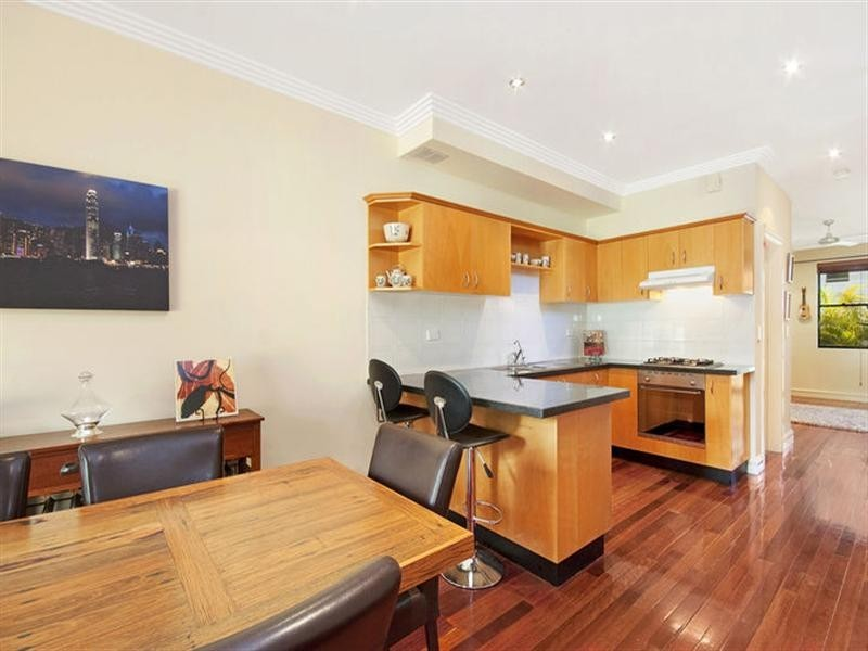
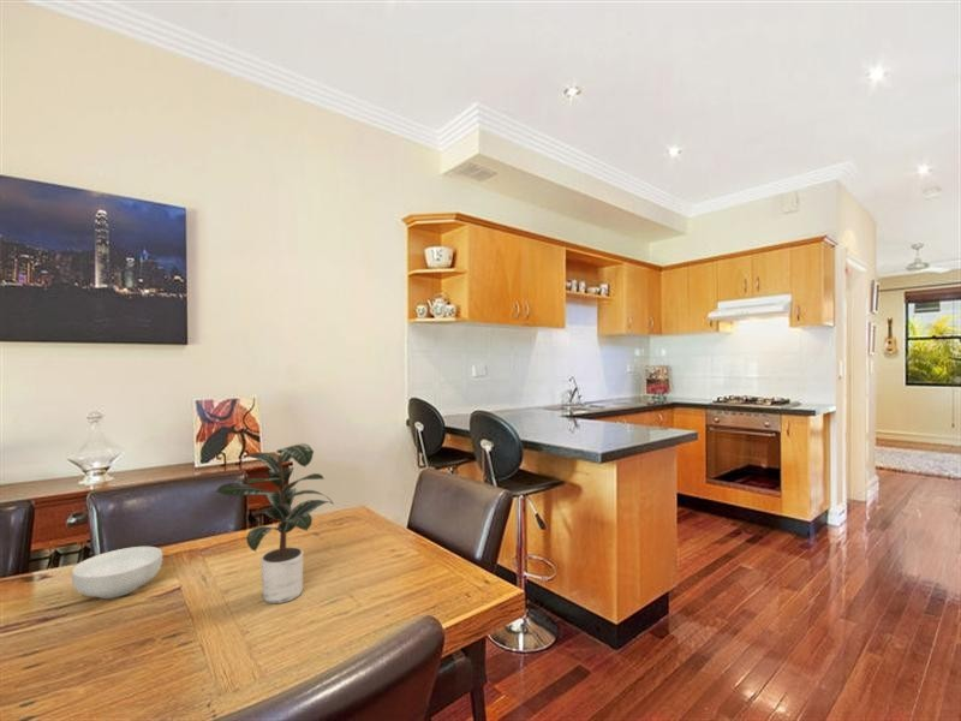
+ cereal bowl (119, 574)
+ potted plant (282, 513)
